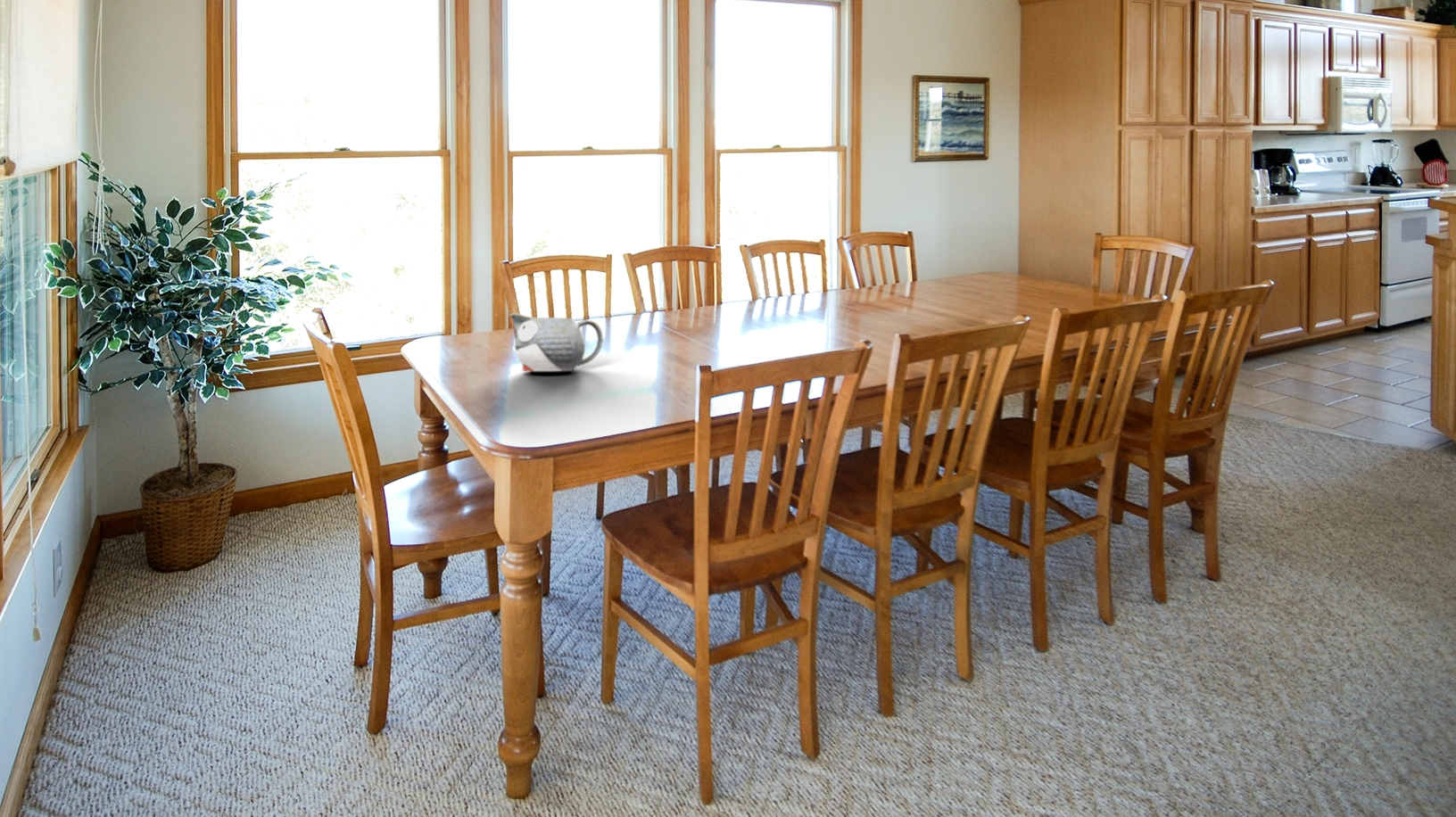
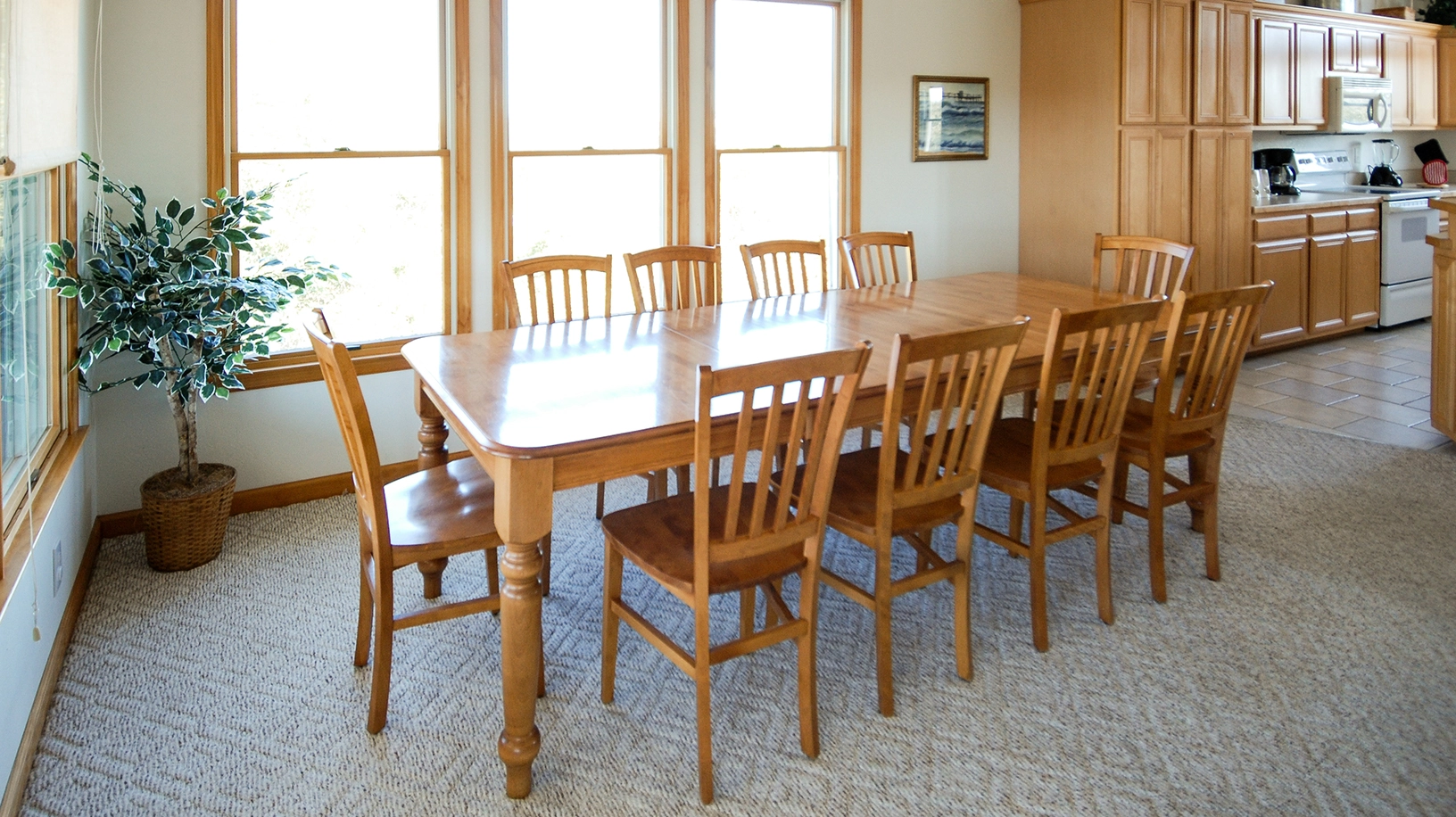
- teapot (557, 342)
